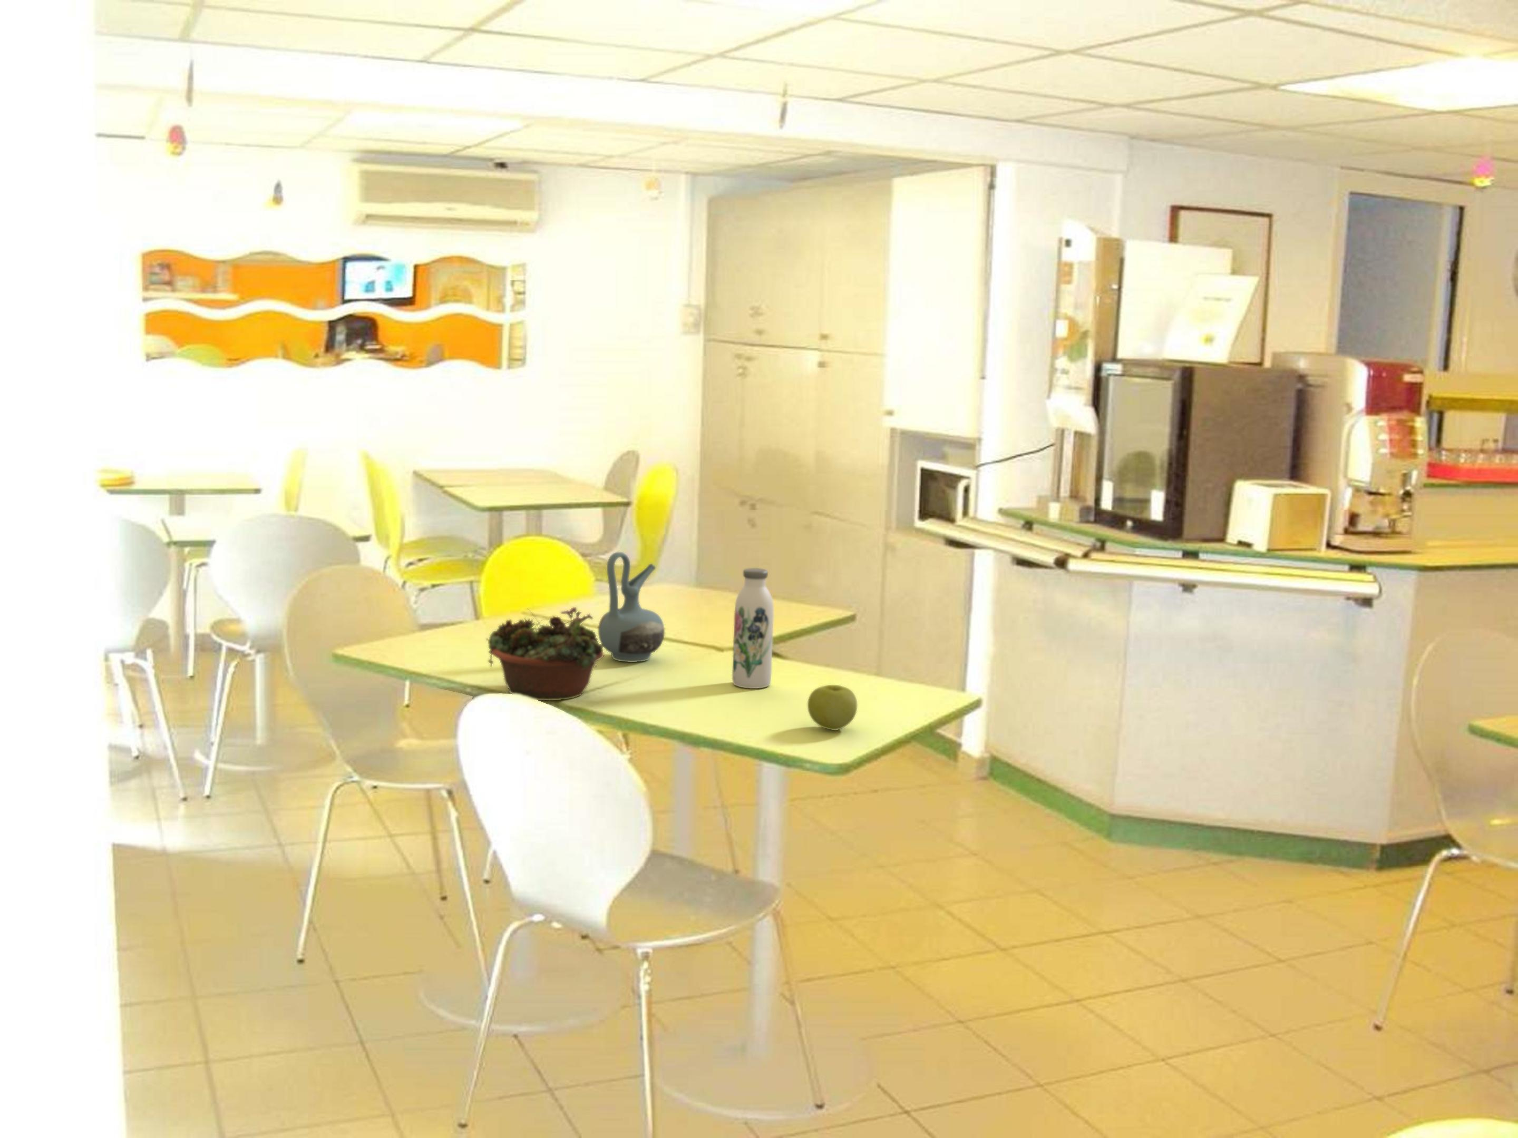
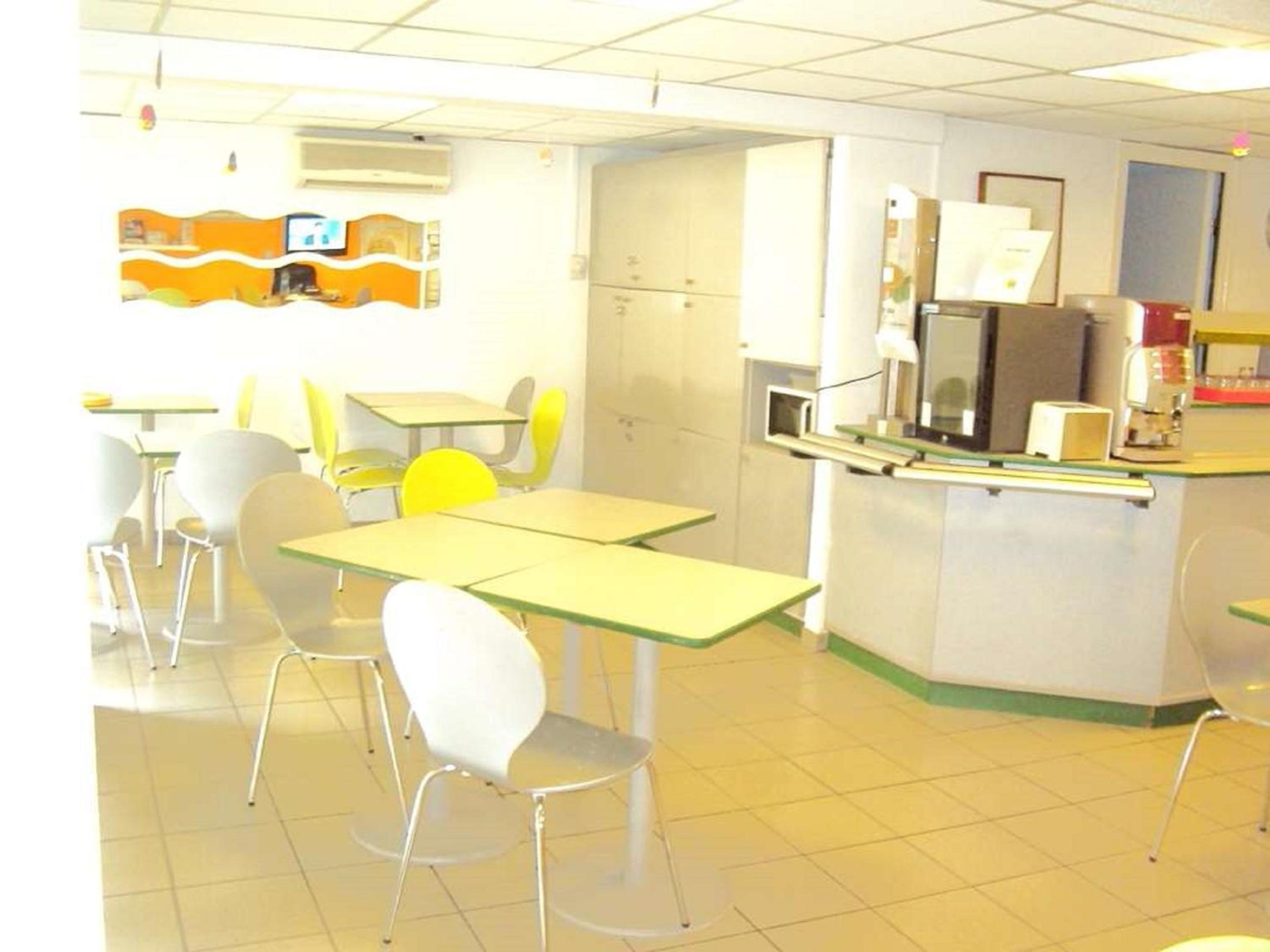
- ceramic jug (631, 605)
- apple (832, 708)
- succulent planter (545, 649)
- water bottle (753, 626)
